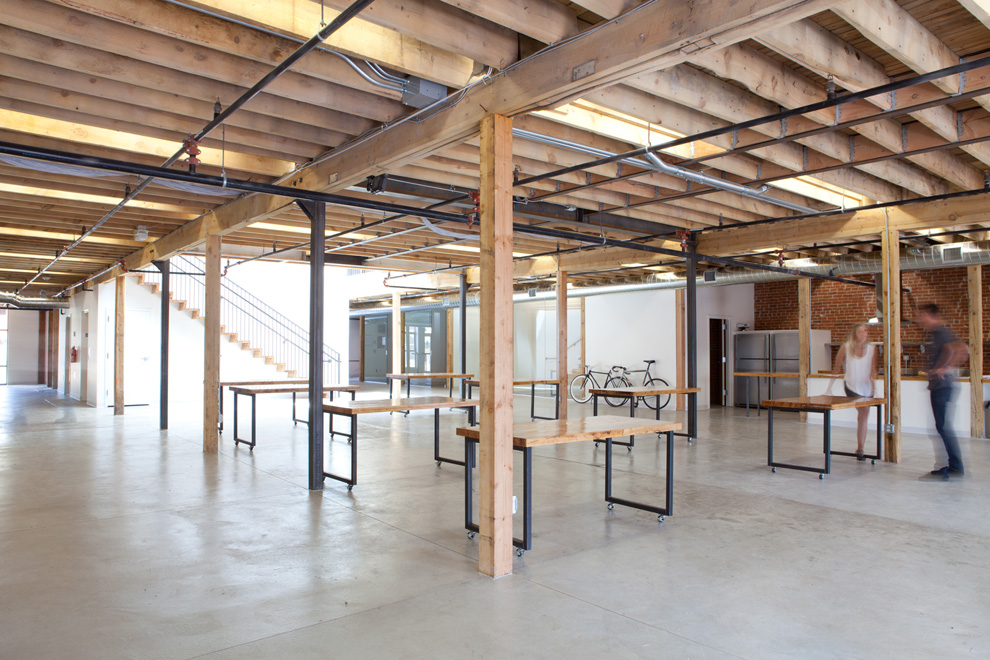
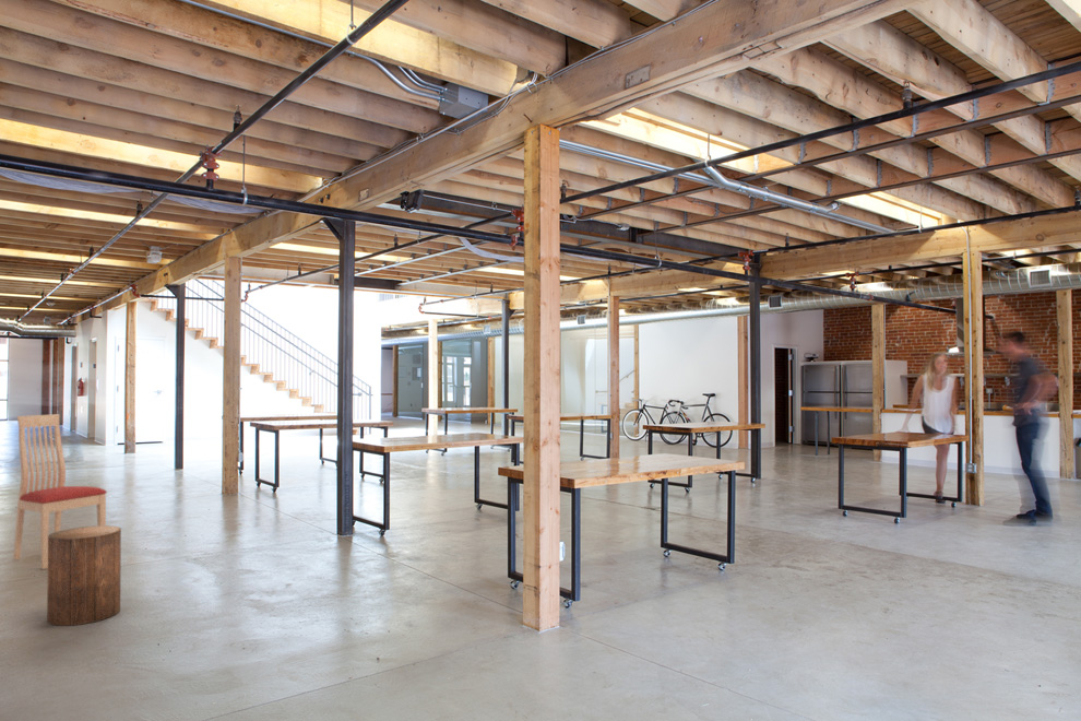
+ chair (55, 486)
+ stool (84, 574)
